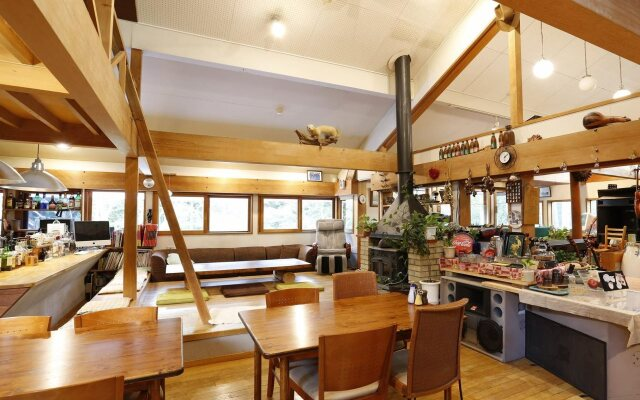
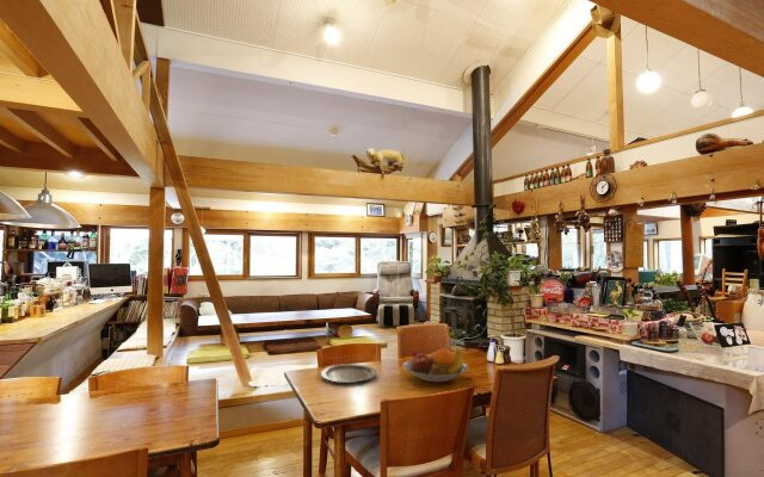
+ plate (349, 373)
+ fruit bowl (435, 363)
